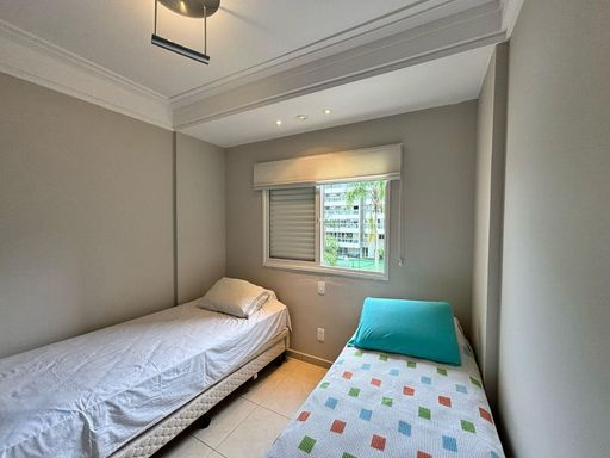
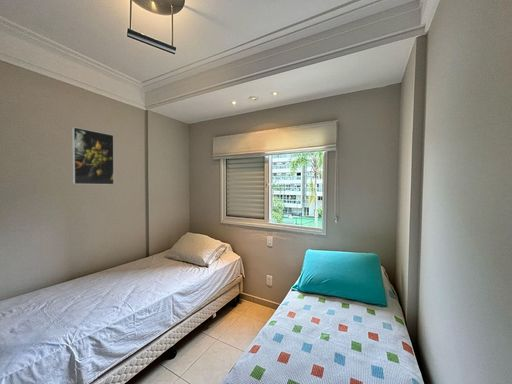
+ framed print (94, 158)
